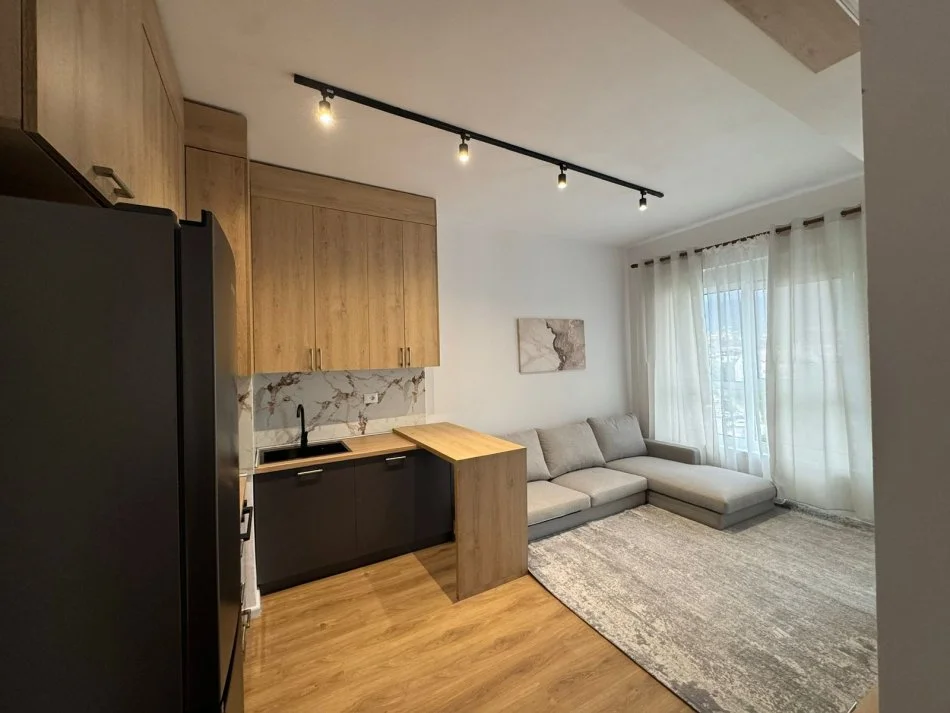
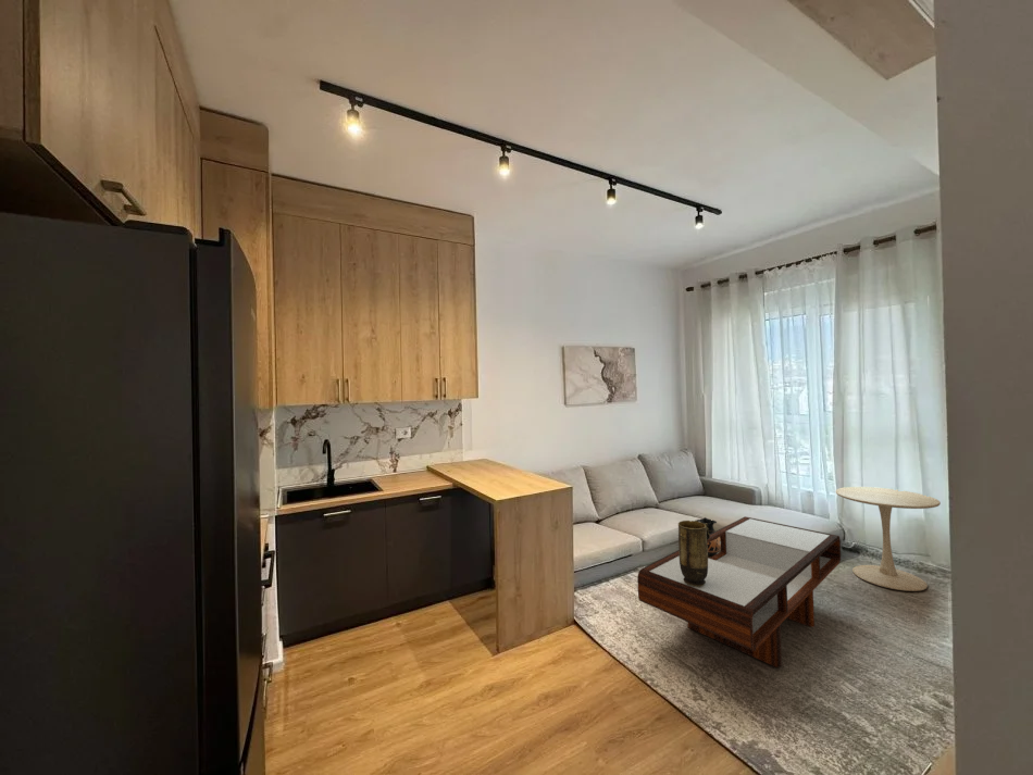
+ coffee table (749, 588)
+ side table (886, 536)
+ ceramic jug (709, 534)
+ vase (693, 552)
